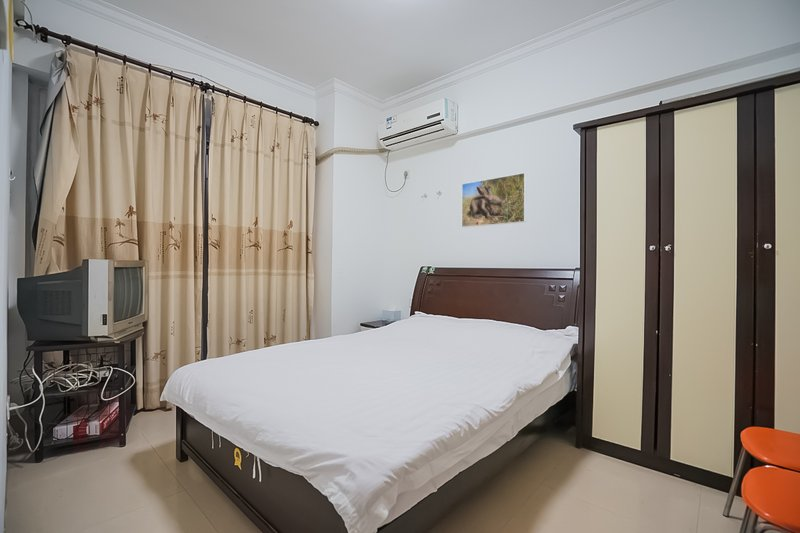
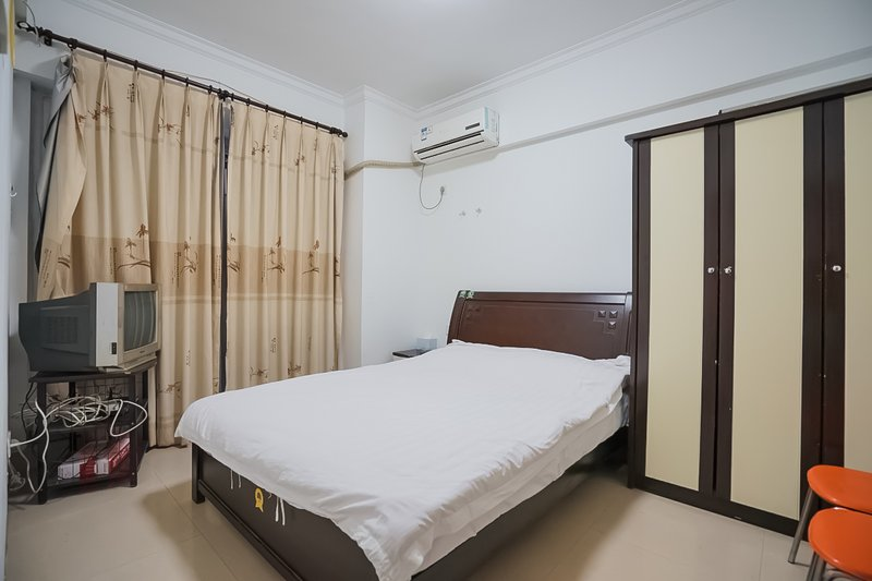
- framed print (492, 201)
